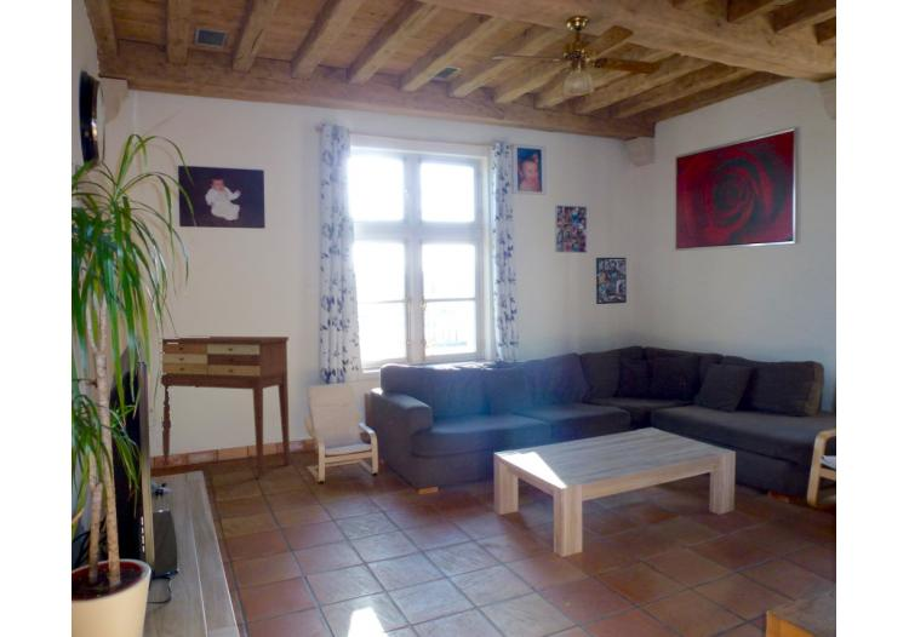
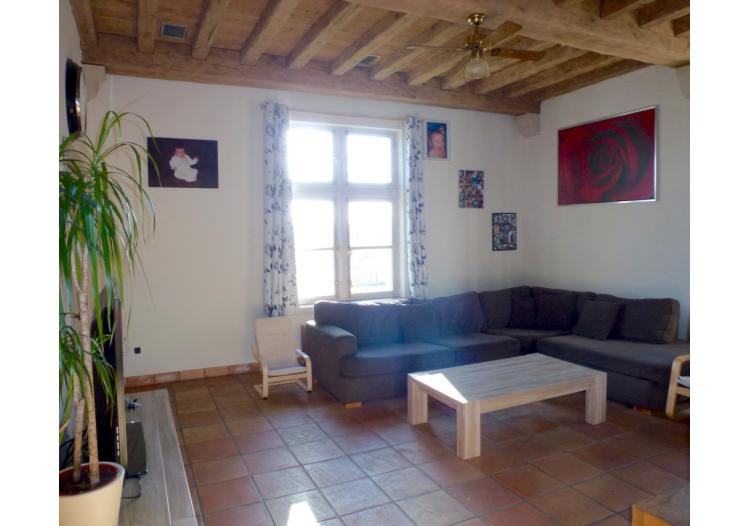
- console table (224, 388)
